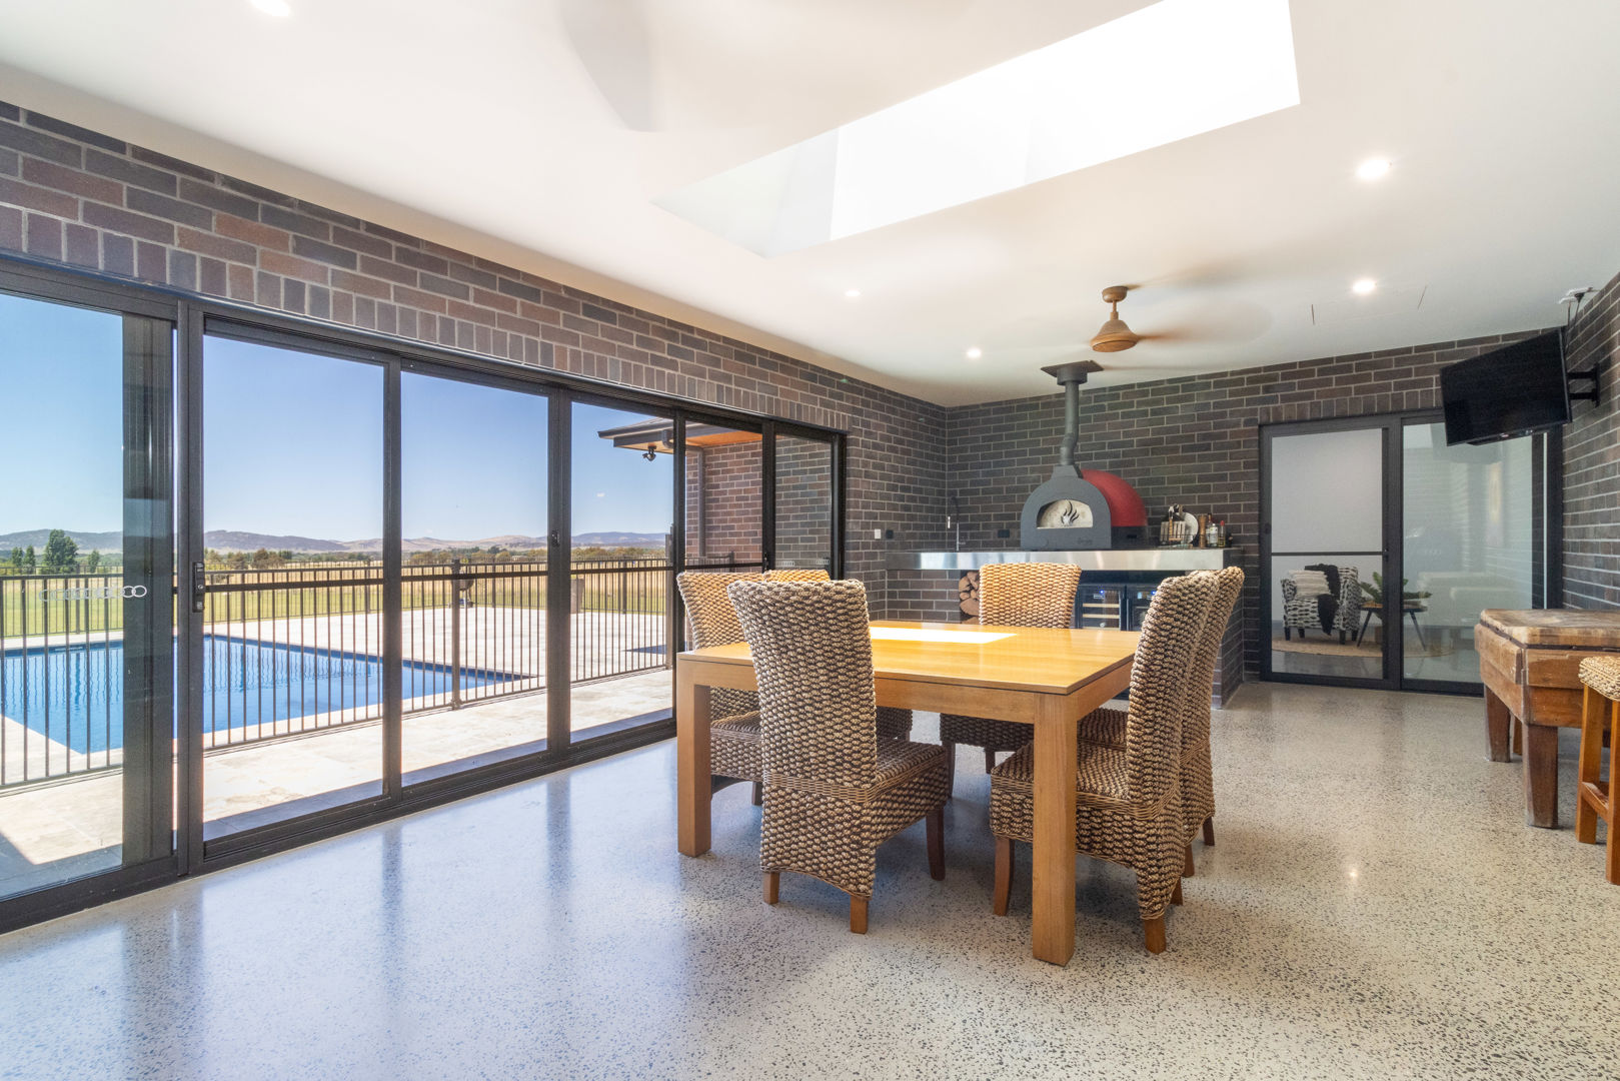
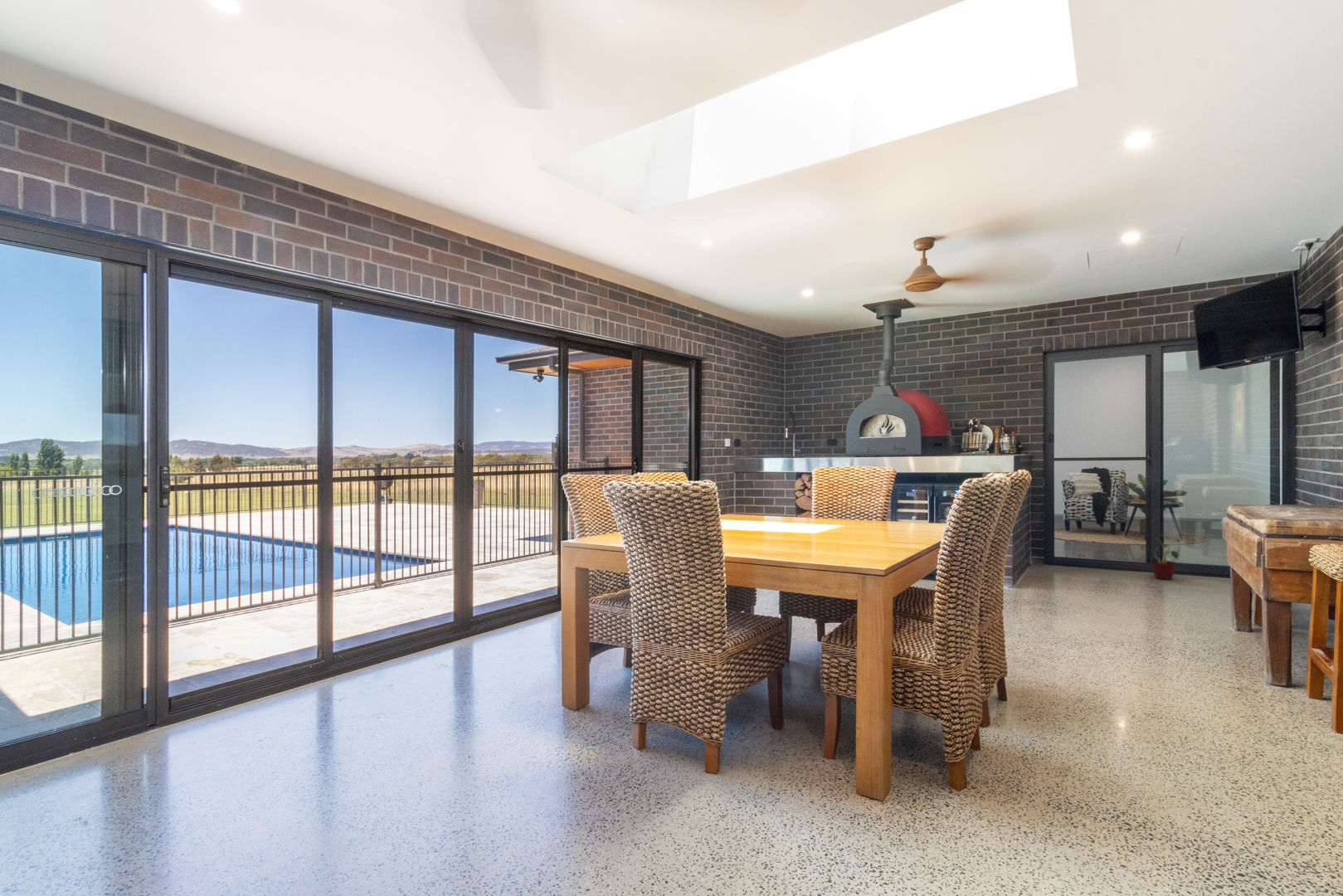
+ potted plant (1164, 555)
